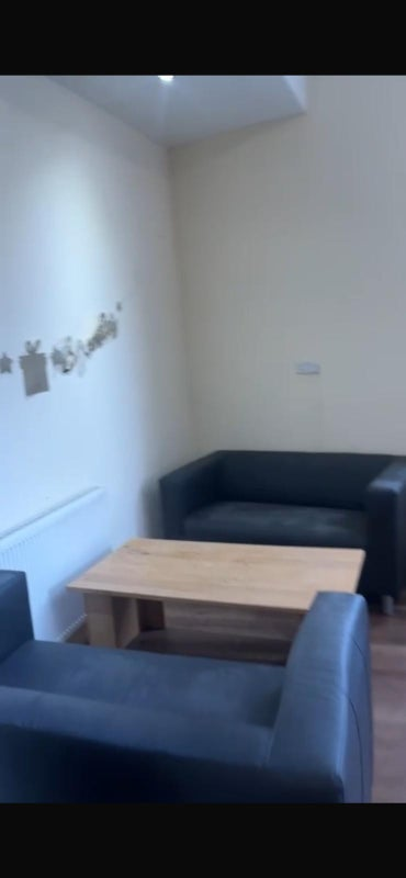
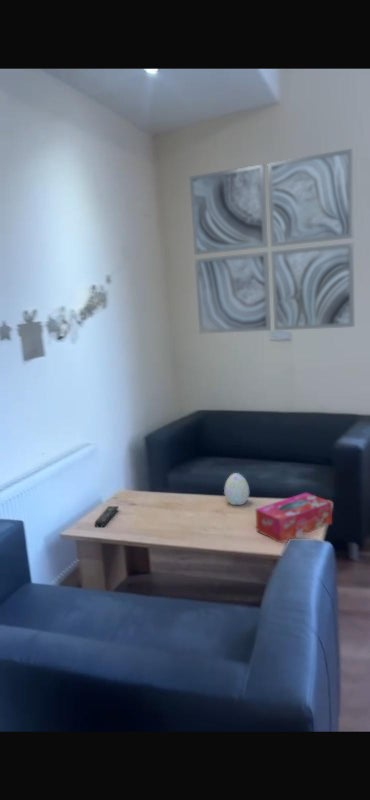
+ tissue box (294, 516)
+ remote control (107, 515)
+ wall art (271, 251)
+ decorative egg (236, 487)
